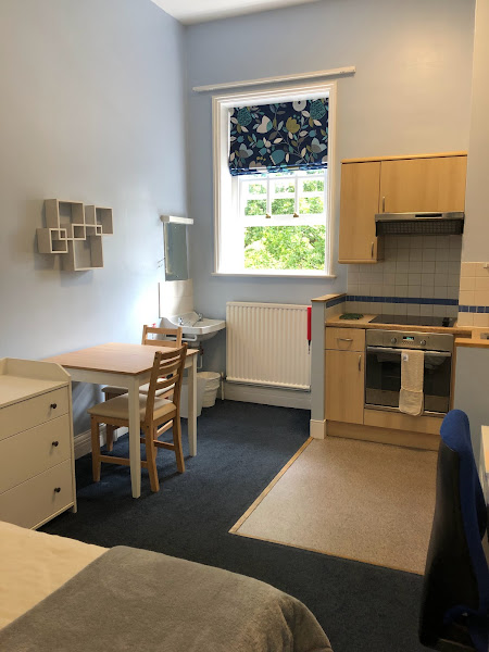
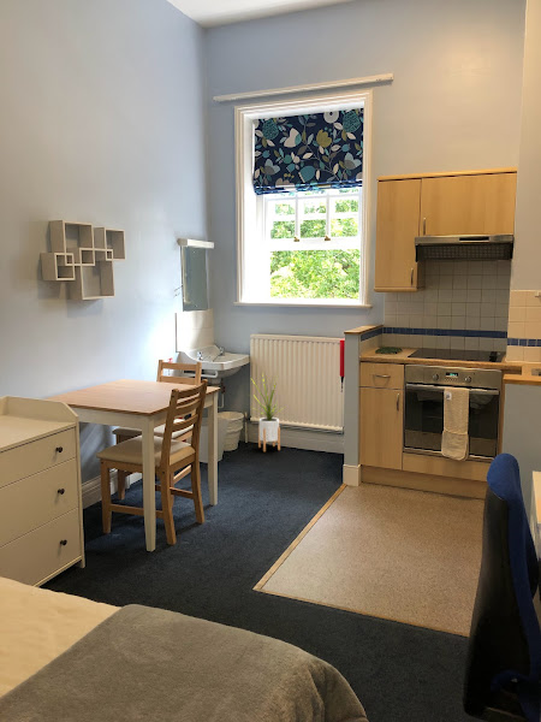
+ house plant (269, 409)
